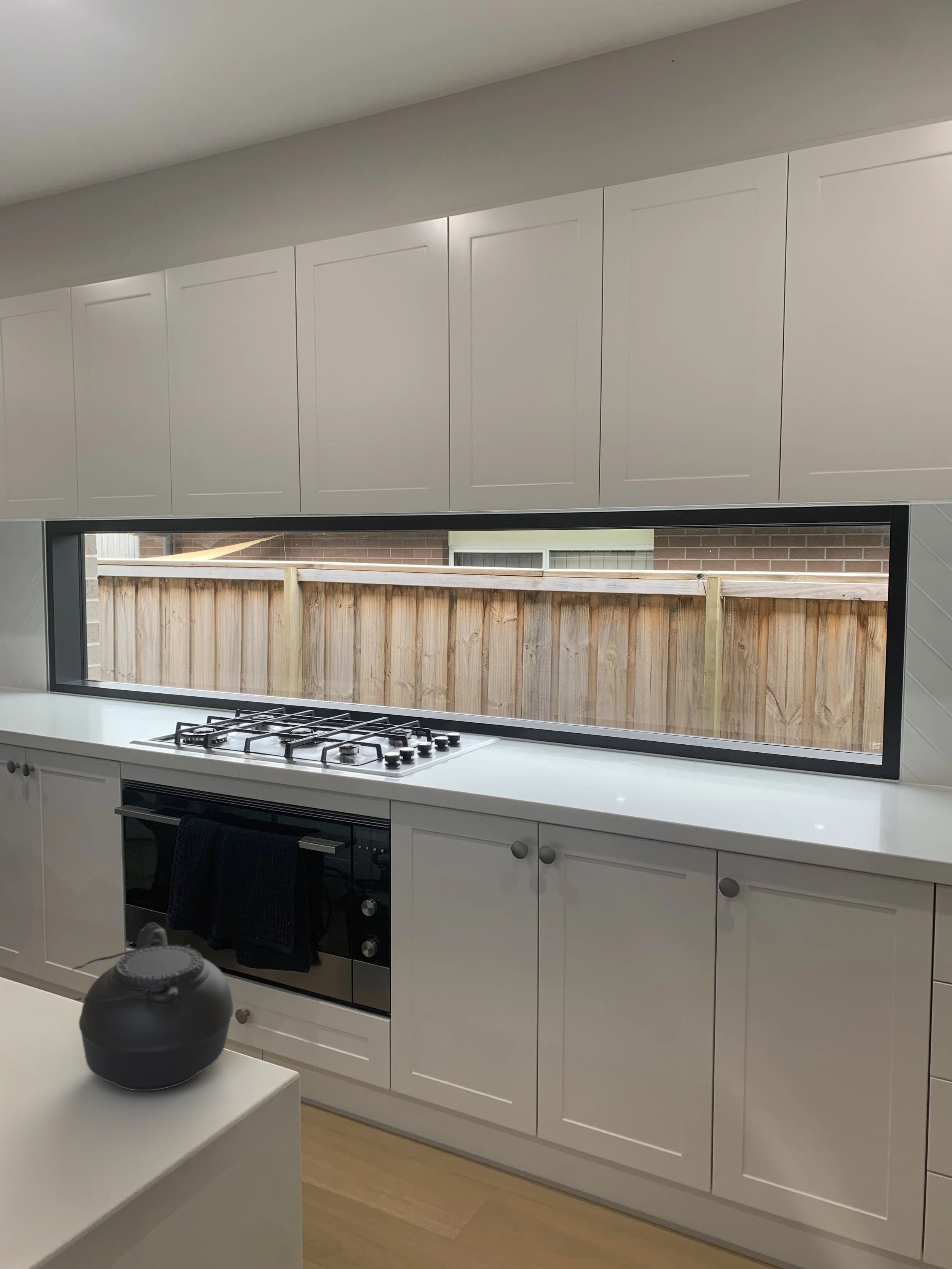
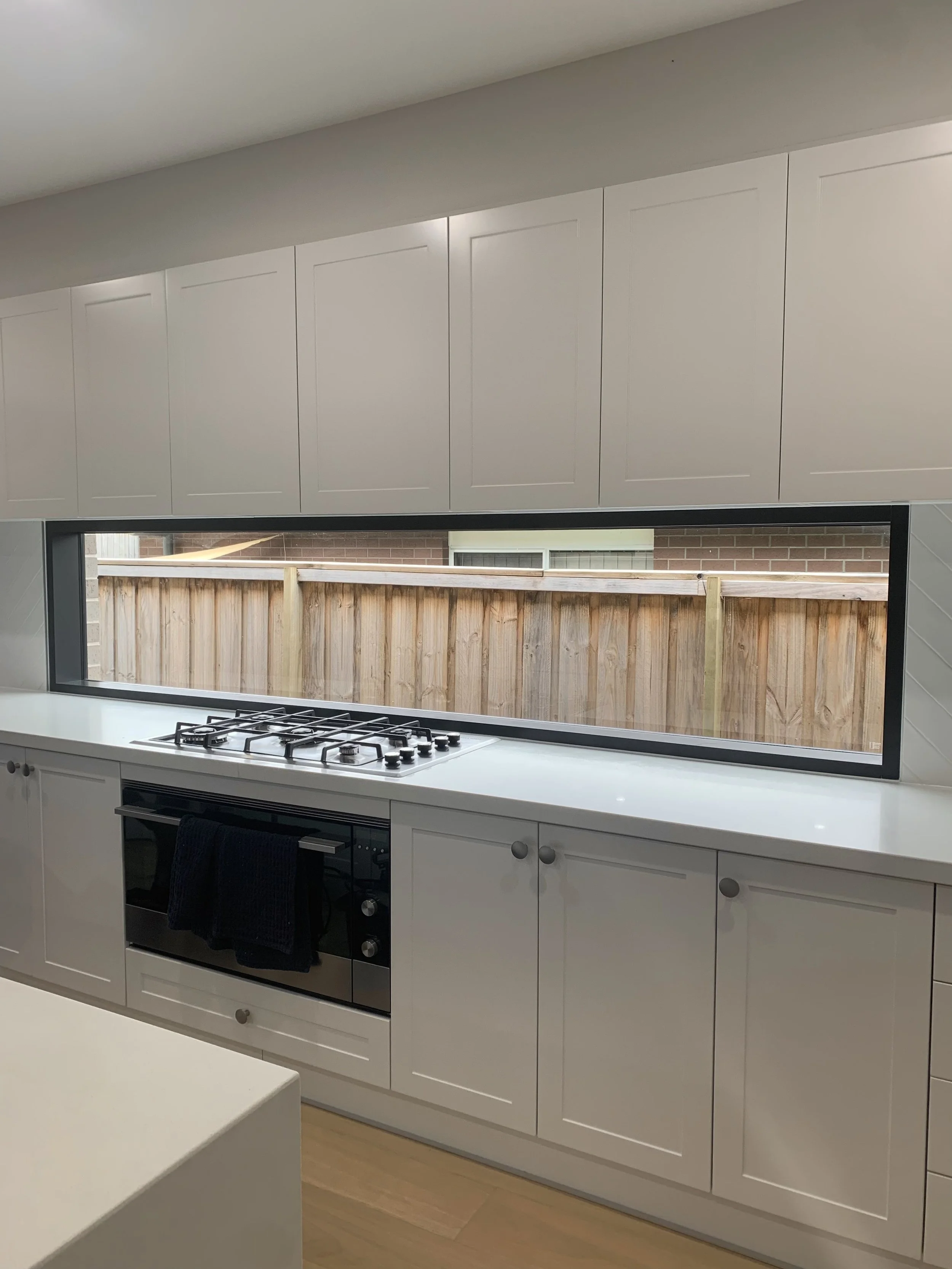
- teapot (157, 1006)
